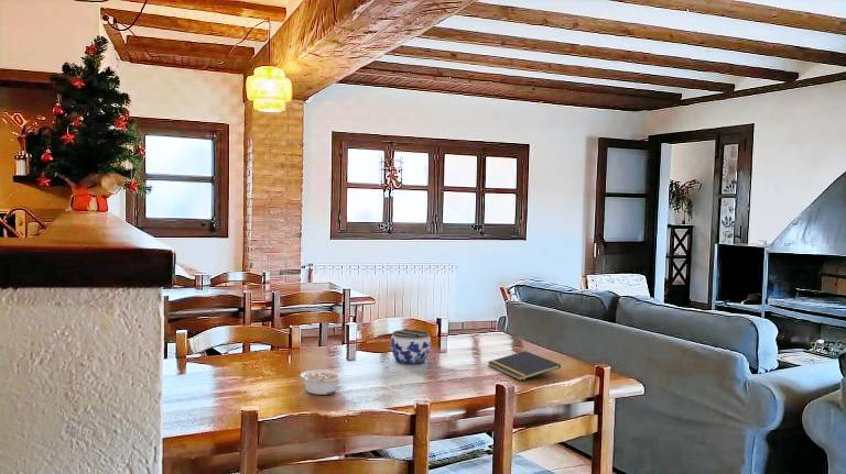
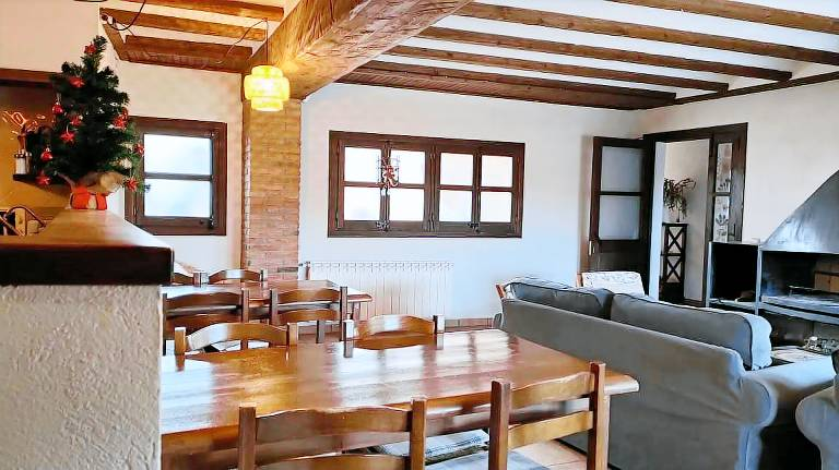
- notepad (522, 364)
- jar (410, 345)
- legume (322, 382)
